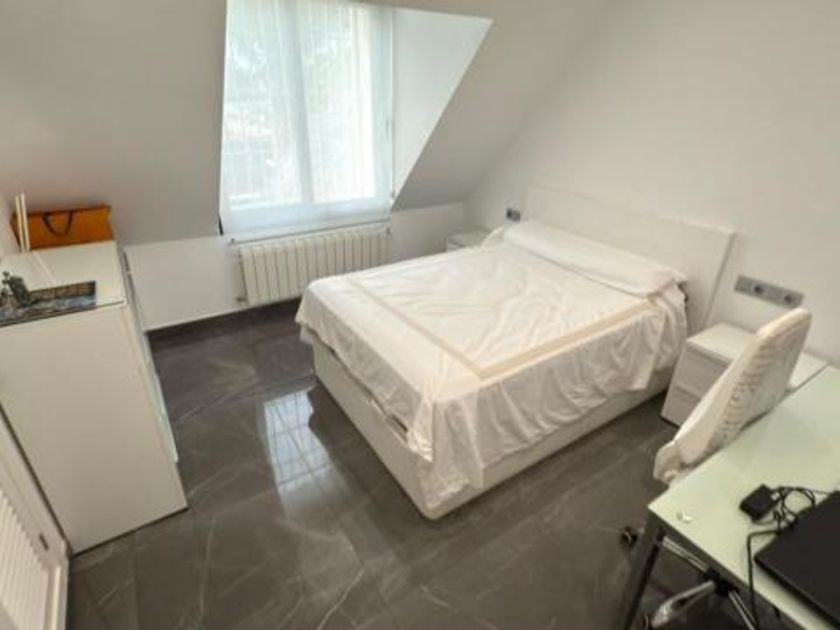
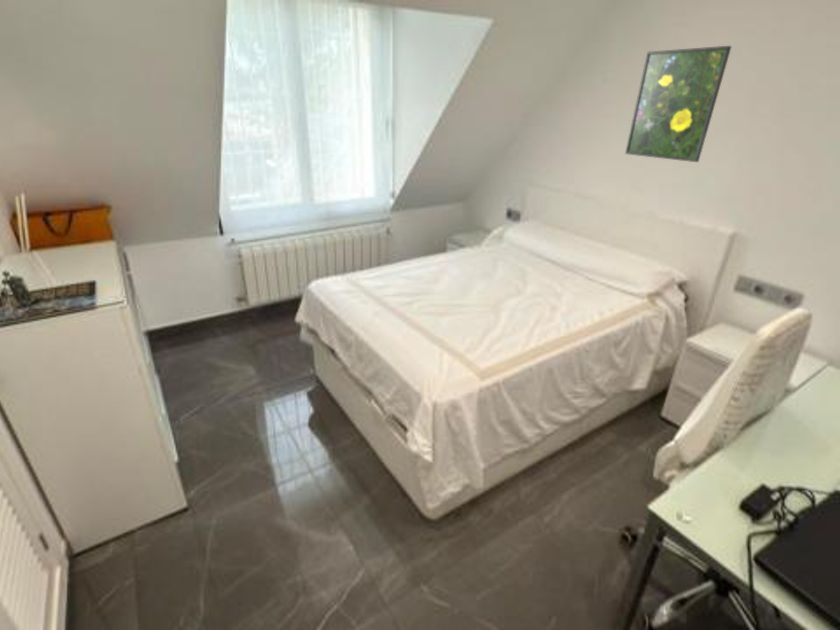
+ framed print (672, 105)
